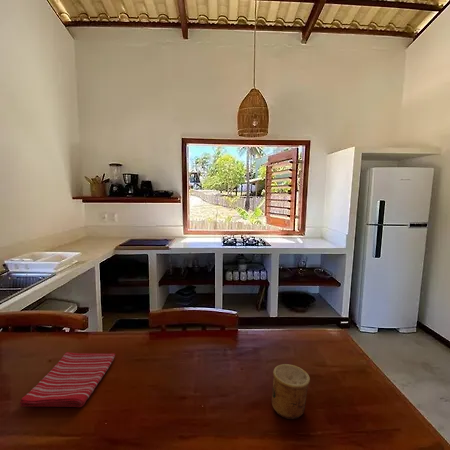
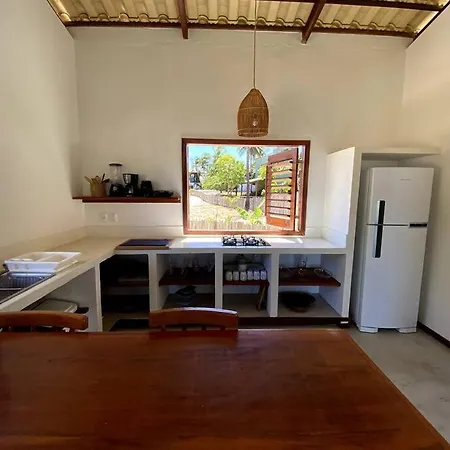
- cup (290, 391)
- dish towel (73, 376)
